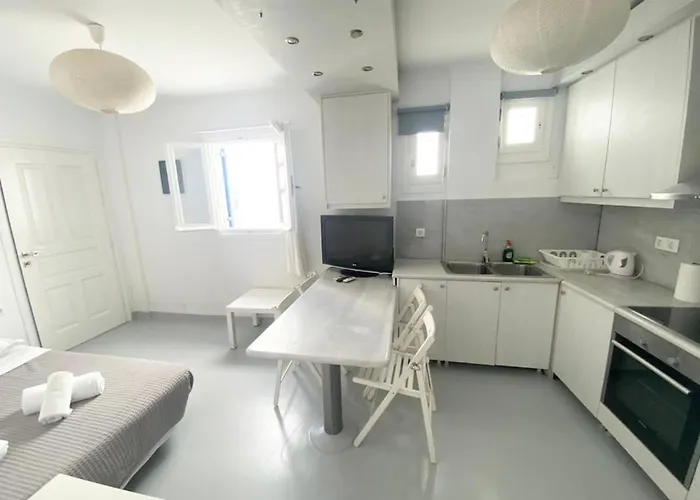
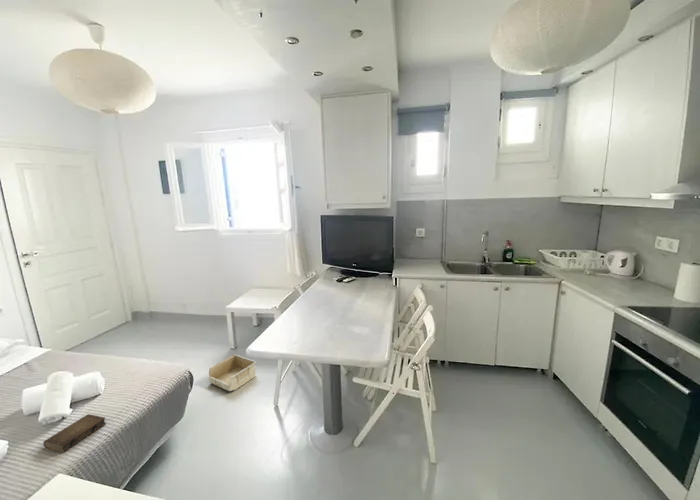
+ book (76, 431)
+ storage bin (232, 372)
